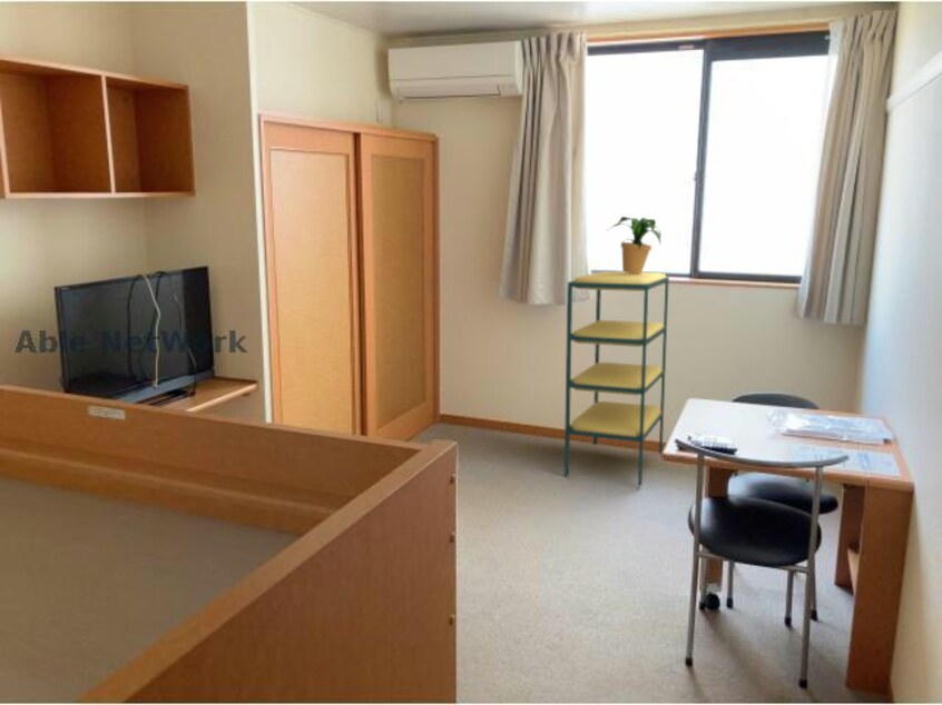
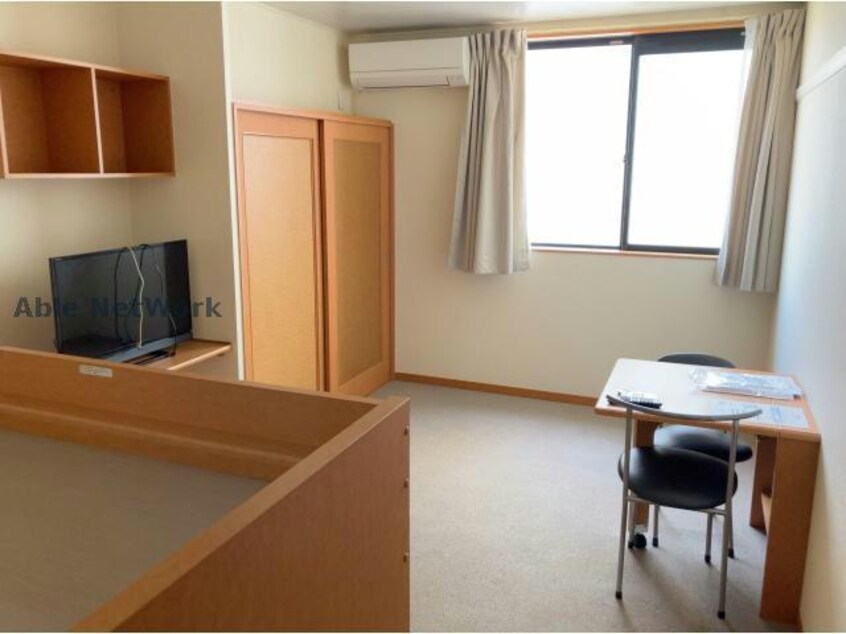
- shelving unit (618, 370)
- potted plant (632, 245)
